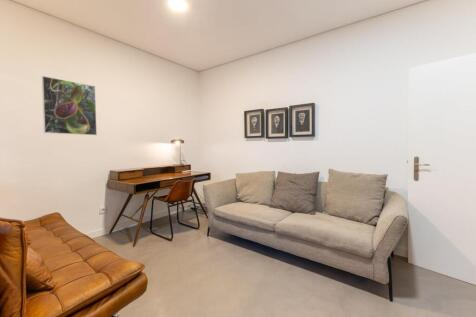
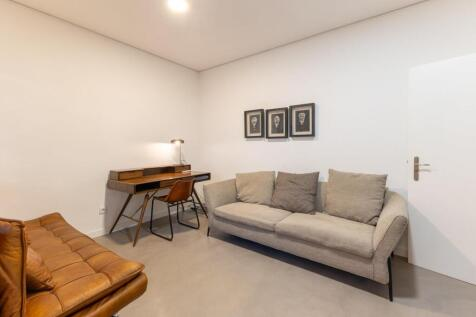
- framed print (71, 107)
